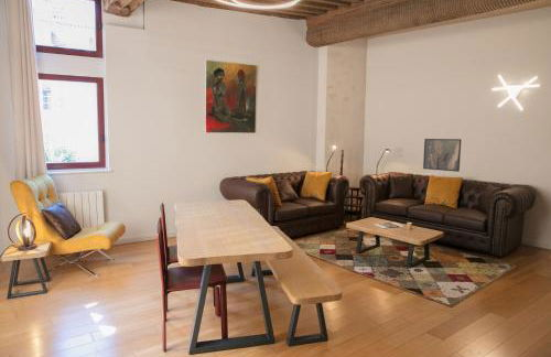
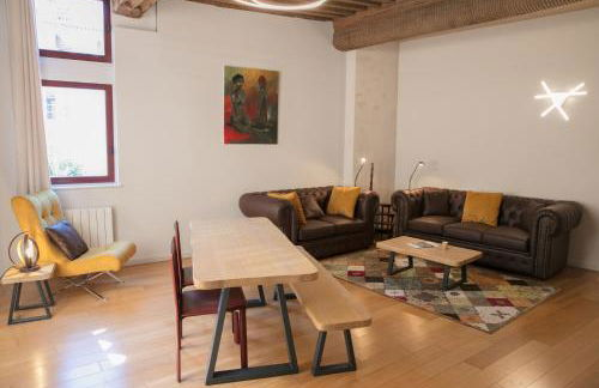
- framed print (441, 154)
